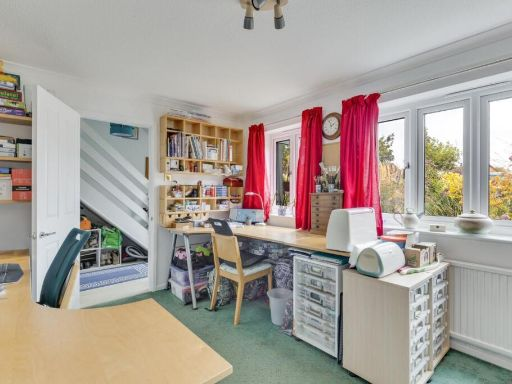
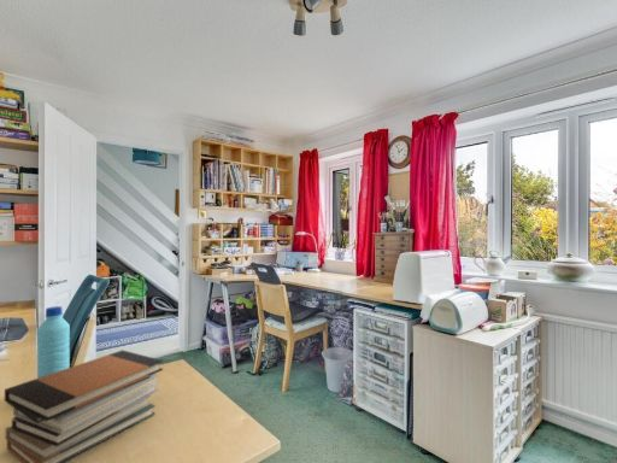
+ book stack (90, 400)
+ water bottle (53, 350)
